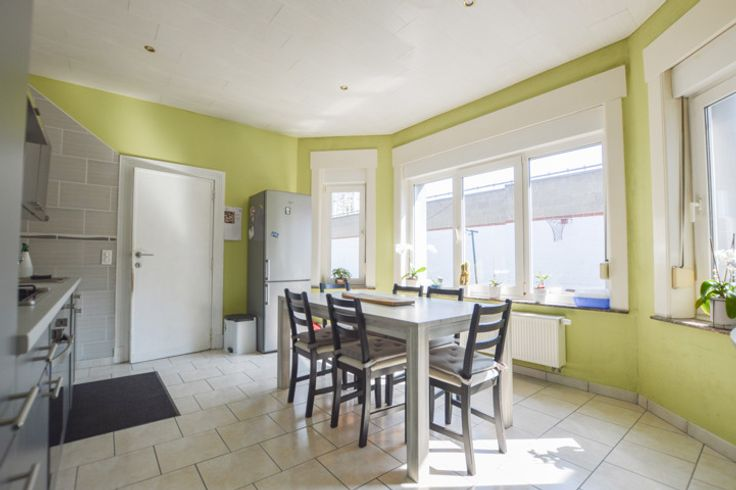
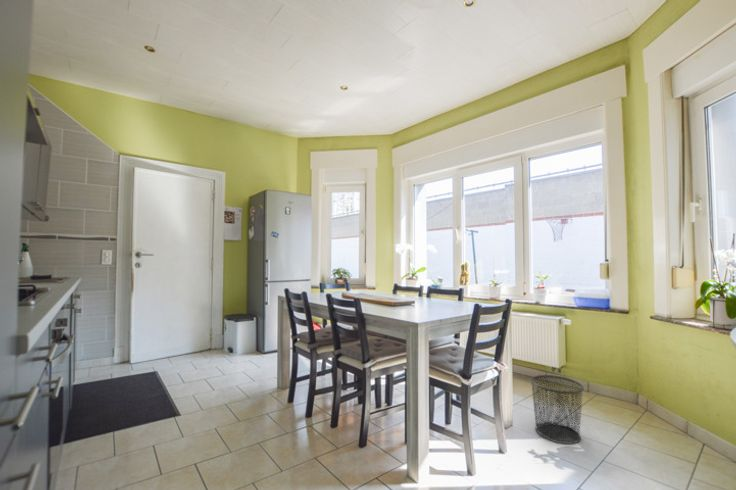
+ waste bin (557, 407)
